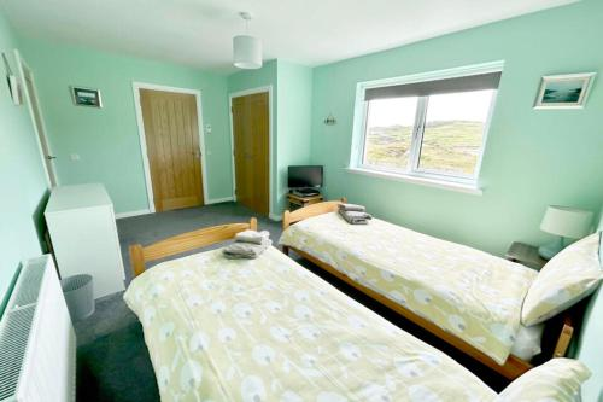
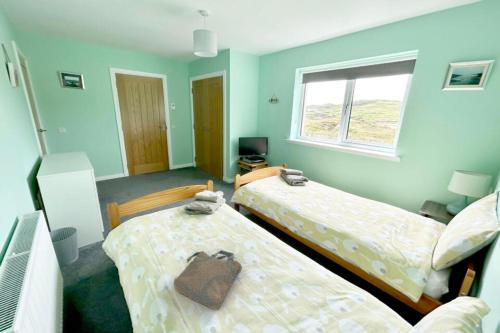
+ tote bag (212, 268)
